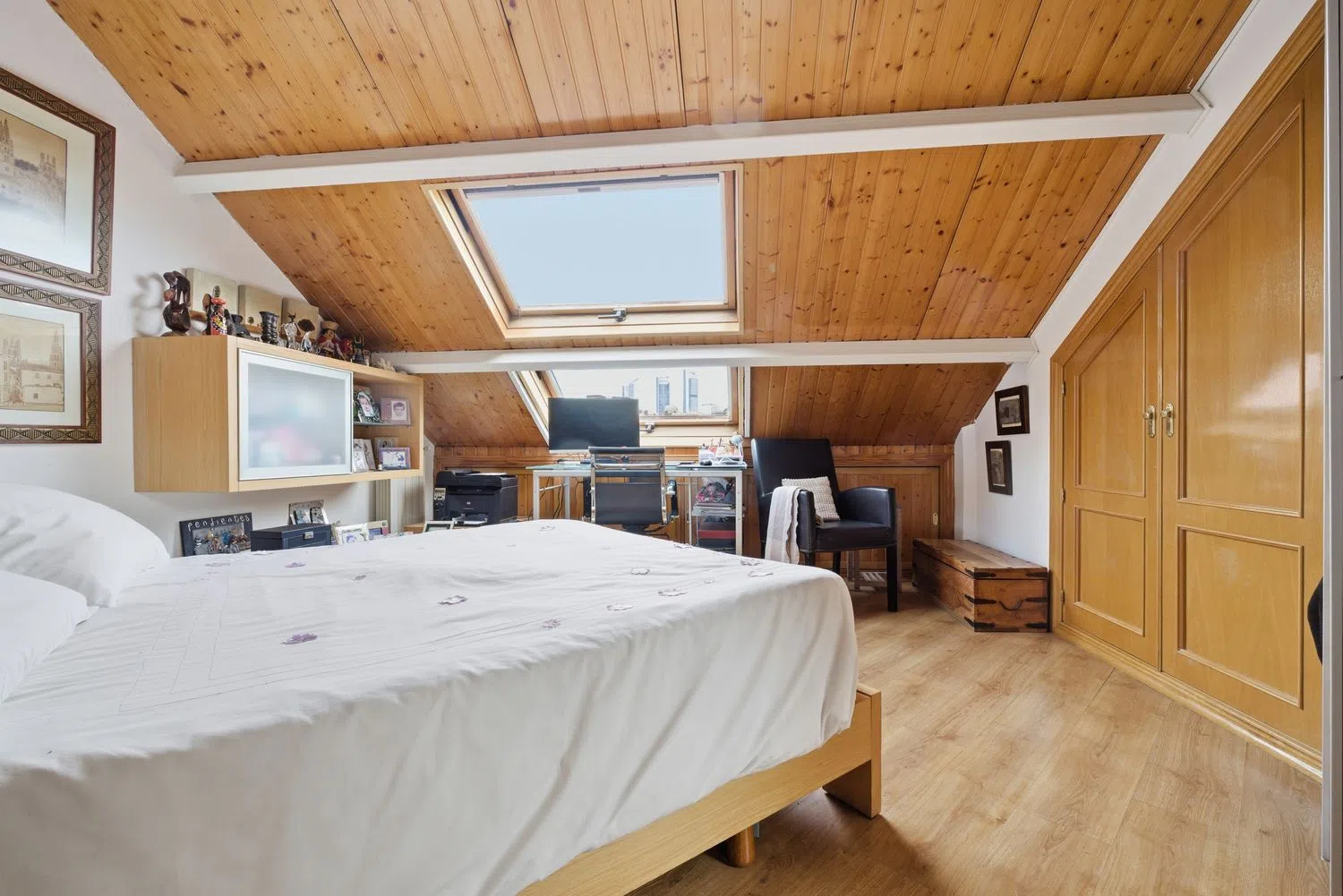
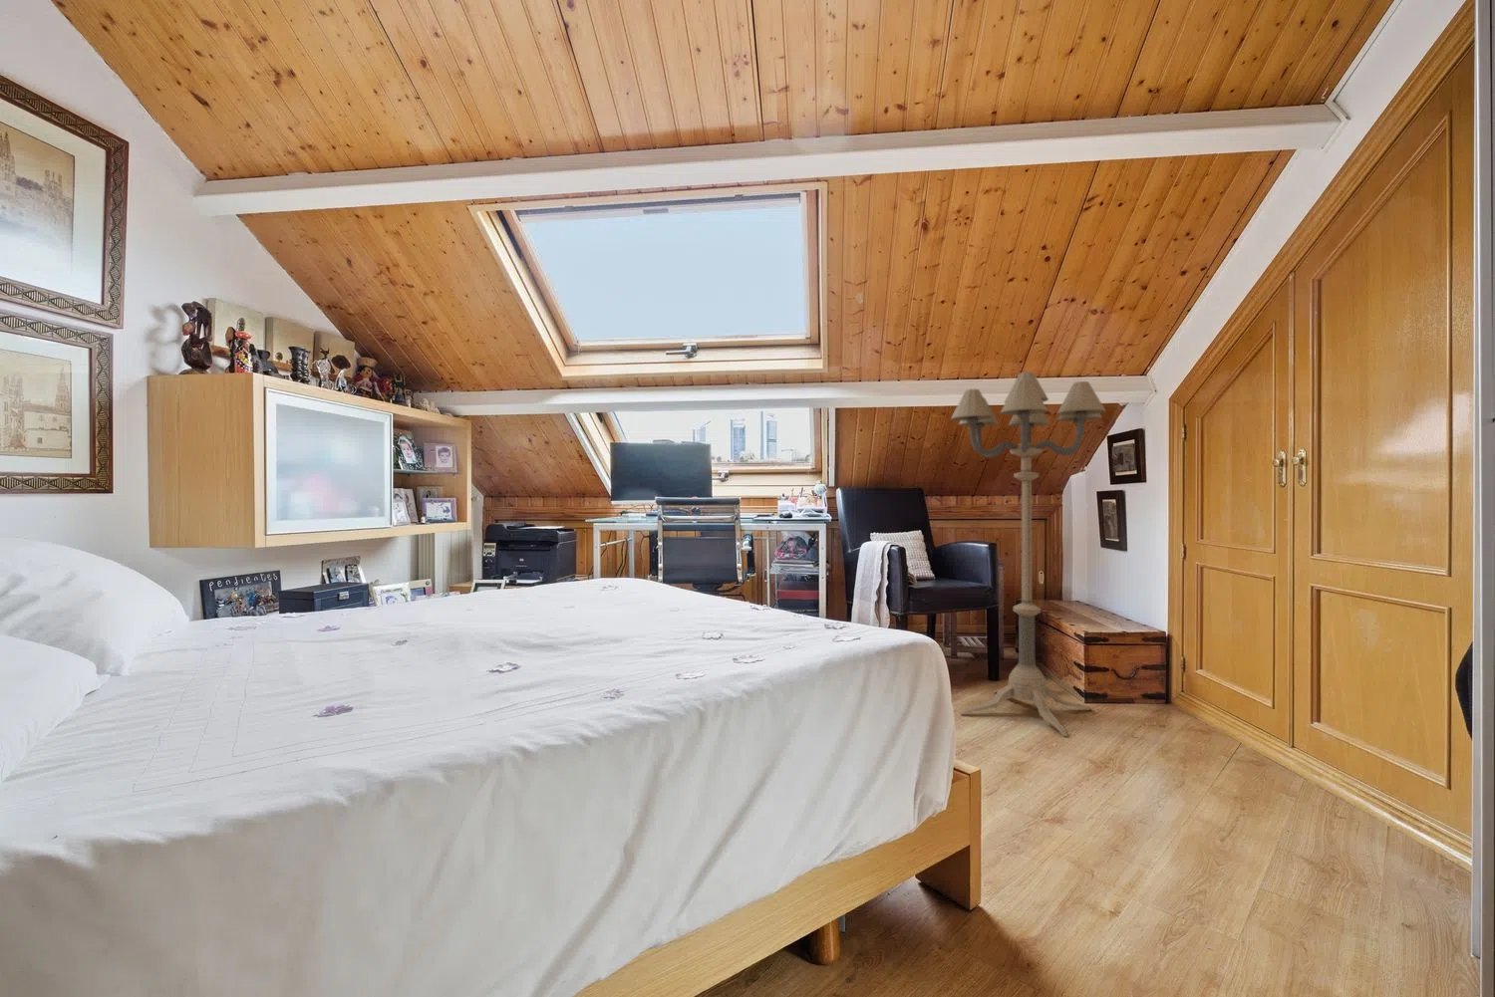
+ floor lamp (1026, 542)
